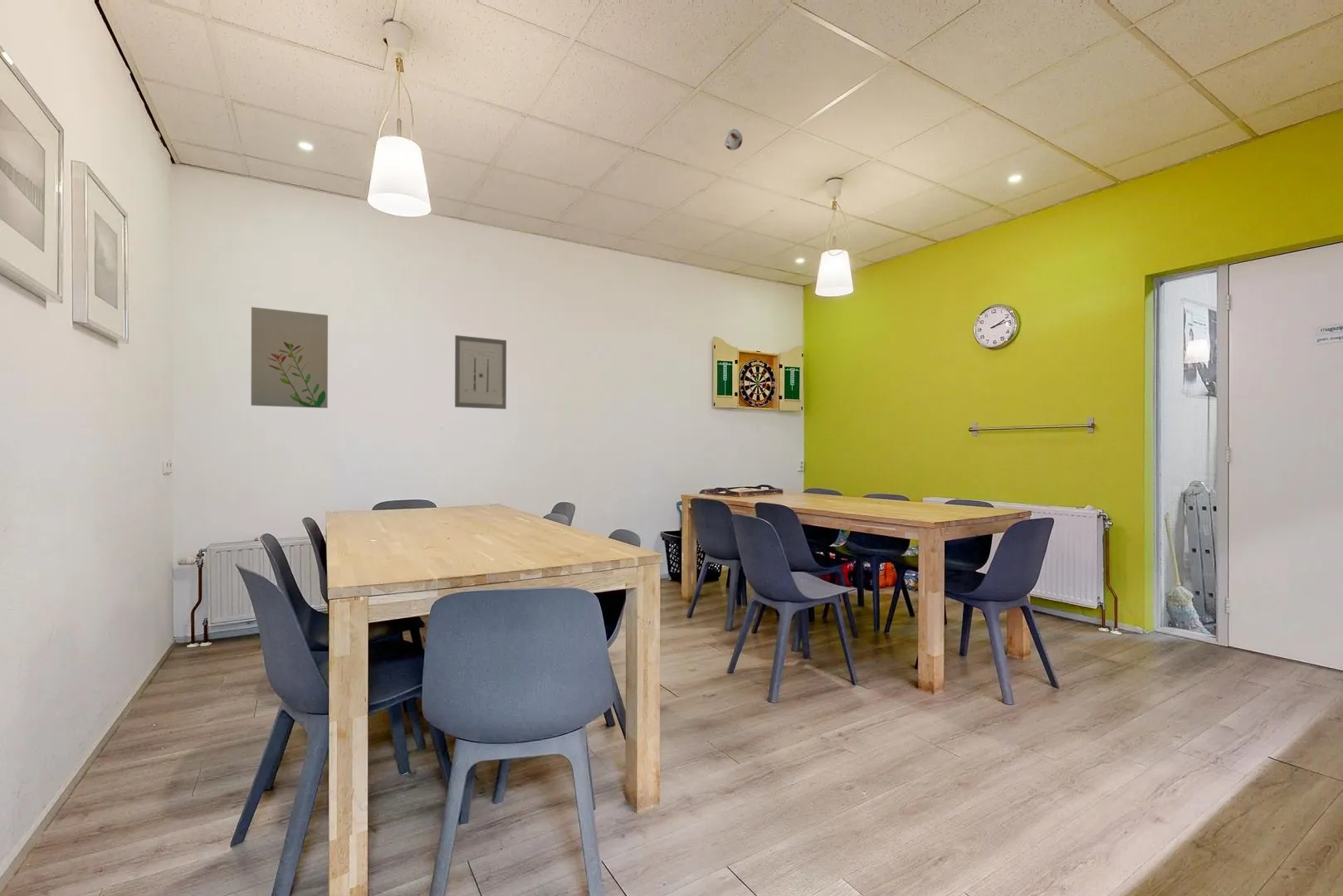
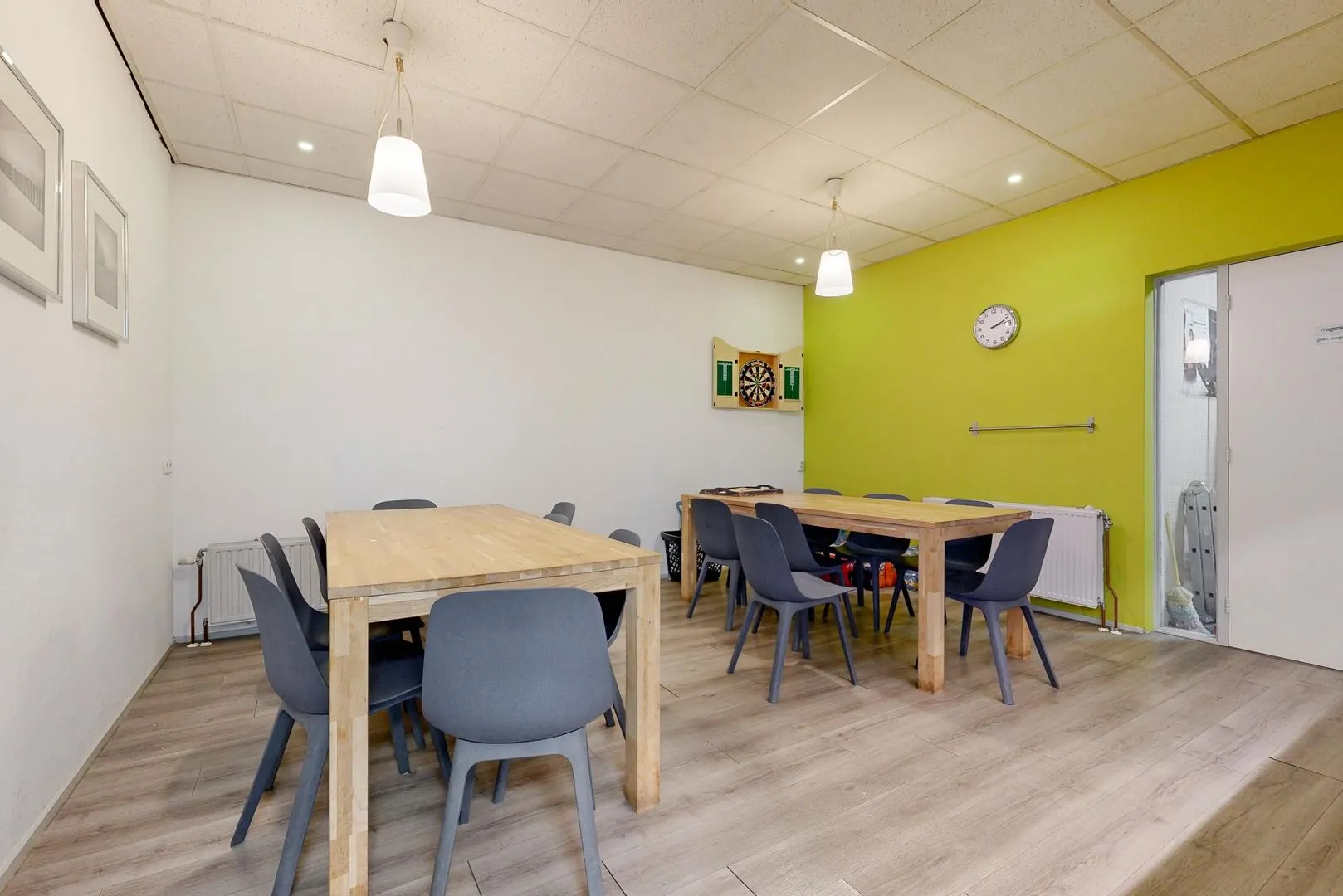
- wall art (481, 373)
- smoke detector (733, 139)
- wall art (291, 359)
